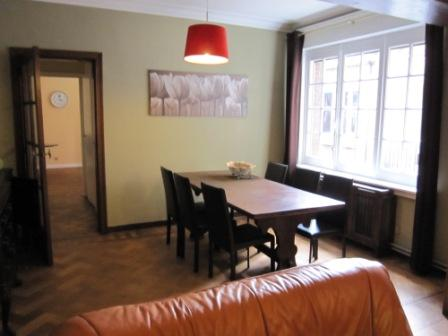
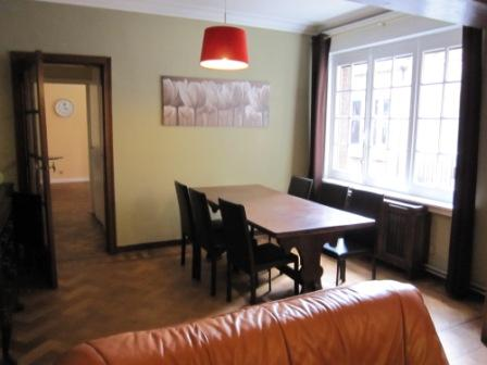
- decorative bowl (240, 170)
